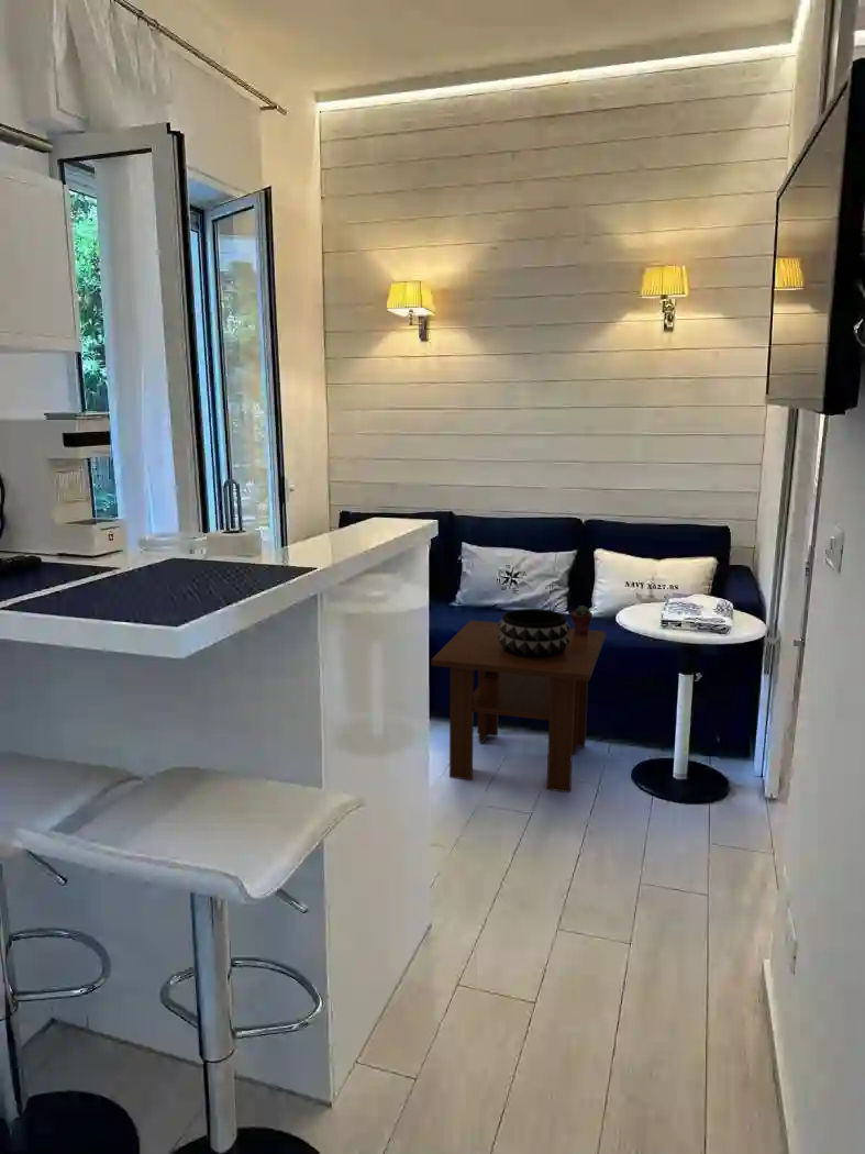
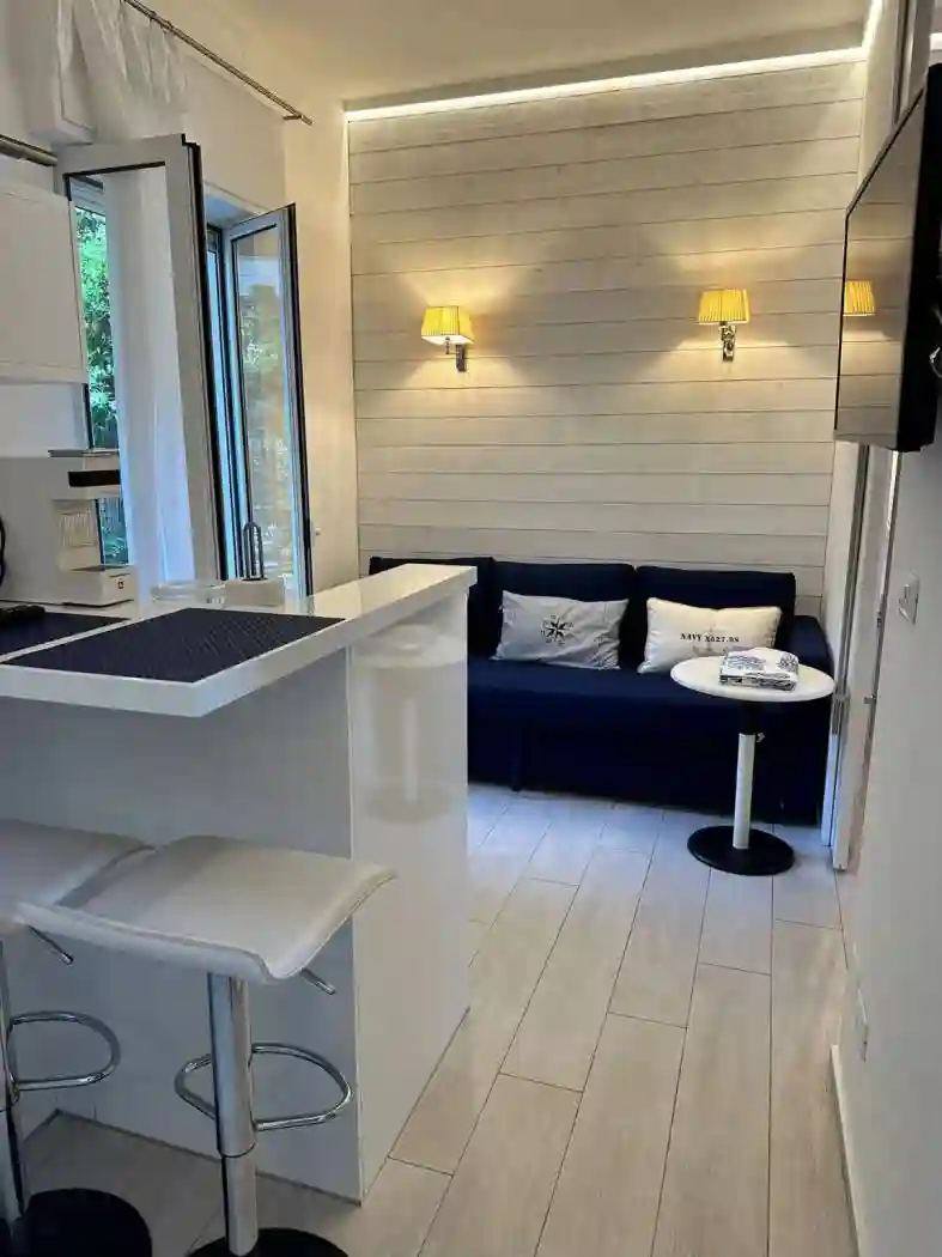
- decorative bowl (533, 632)
- potted succulent (581, 618)
- coffee table (521, 702)
